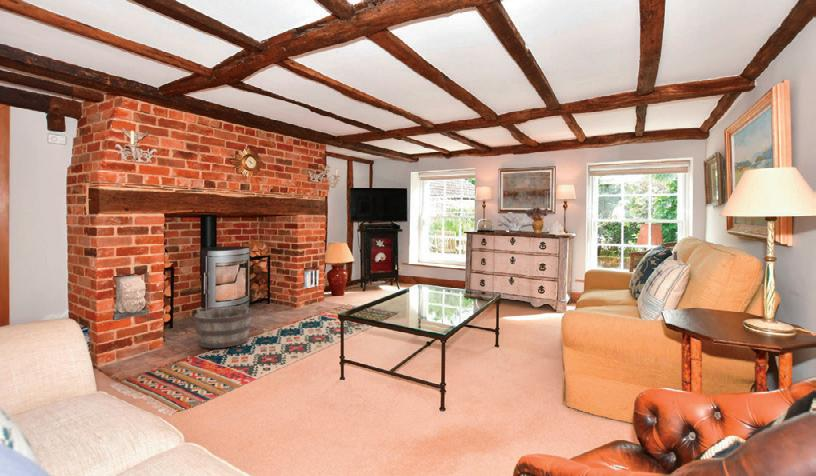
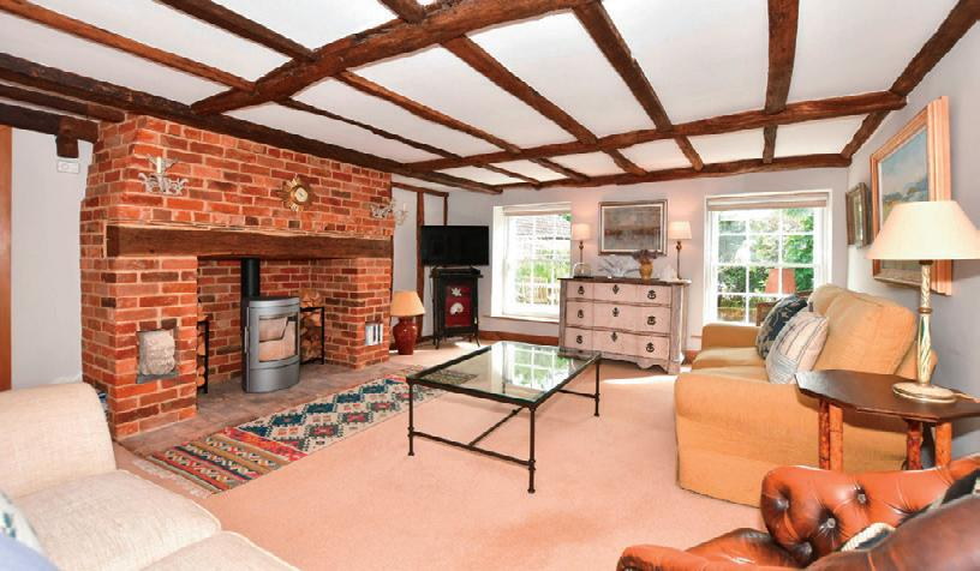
- bucket (225, 324)
